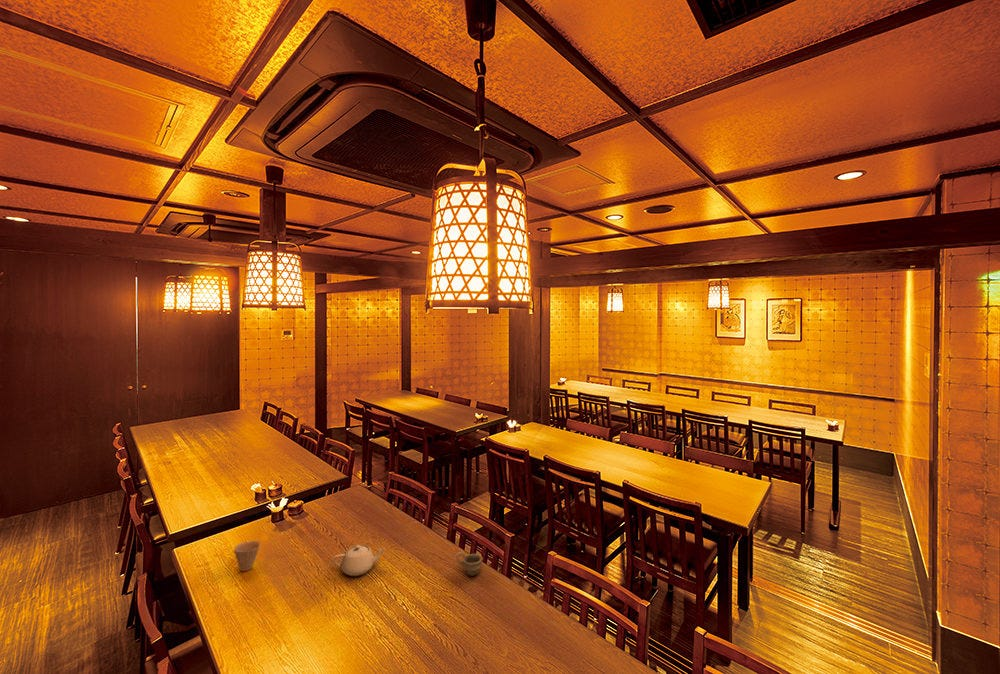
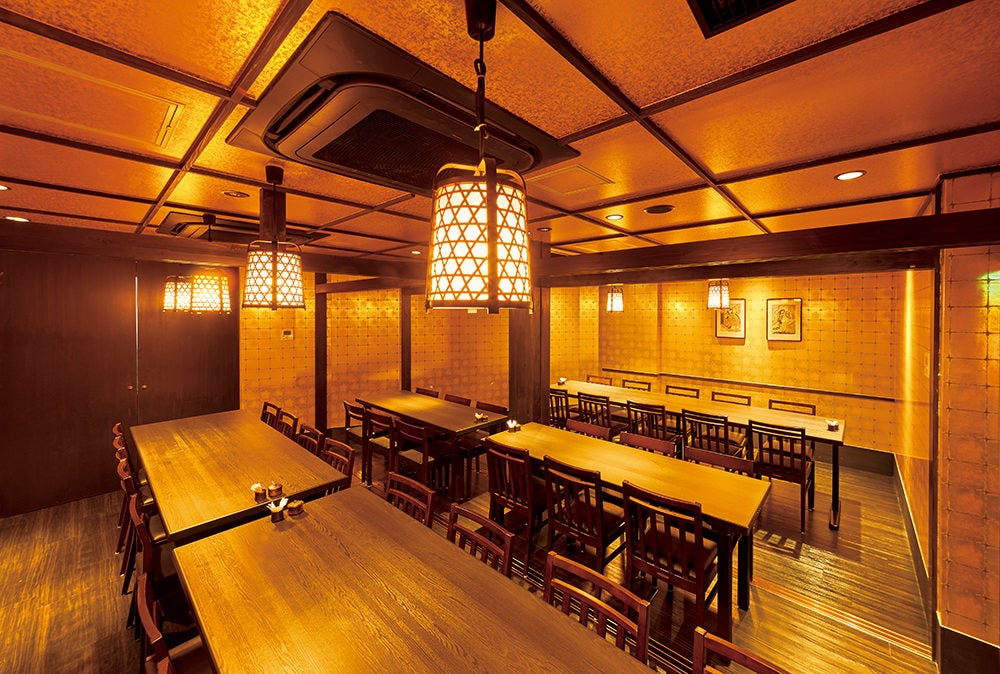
- cup (247, 556)
- teapot (359, 557)
- cup (470, 562)
